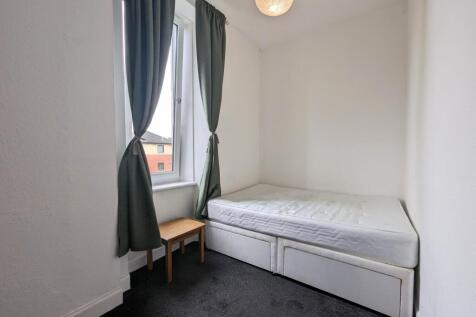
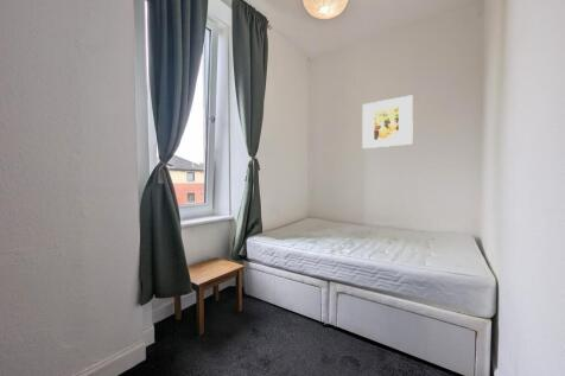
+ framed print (386, 123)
